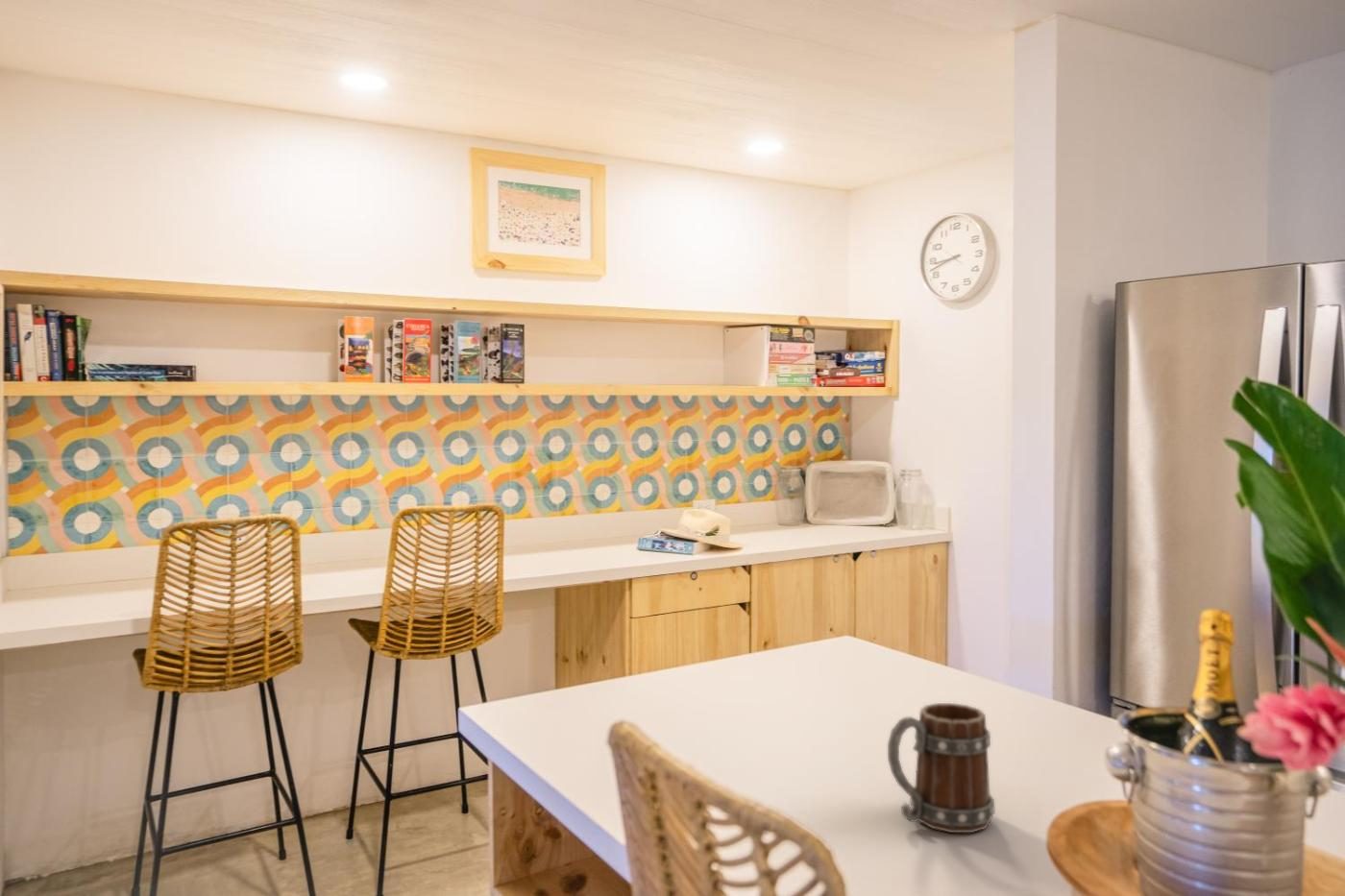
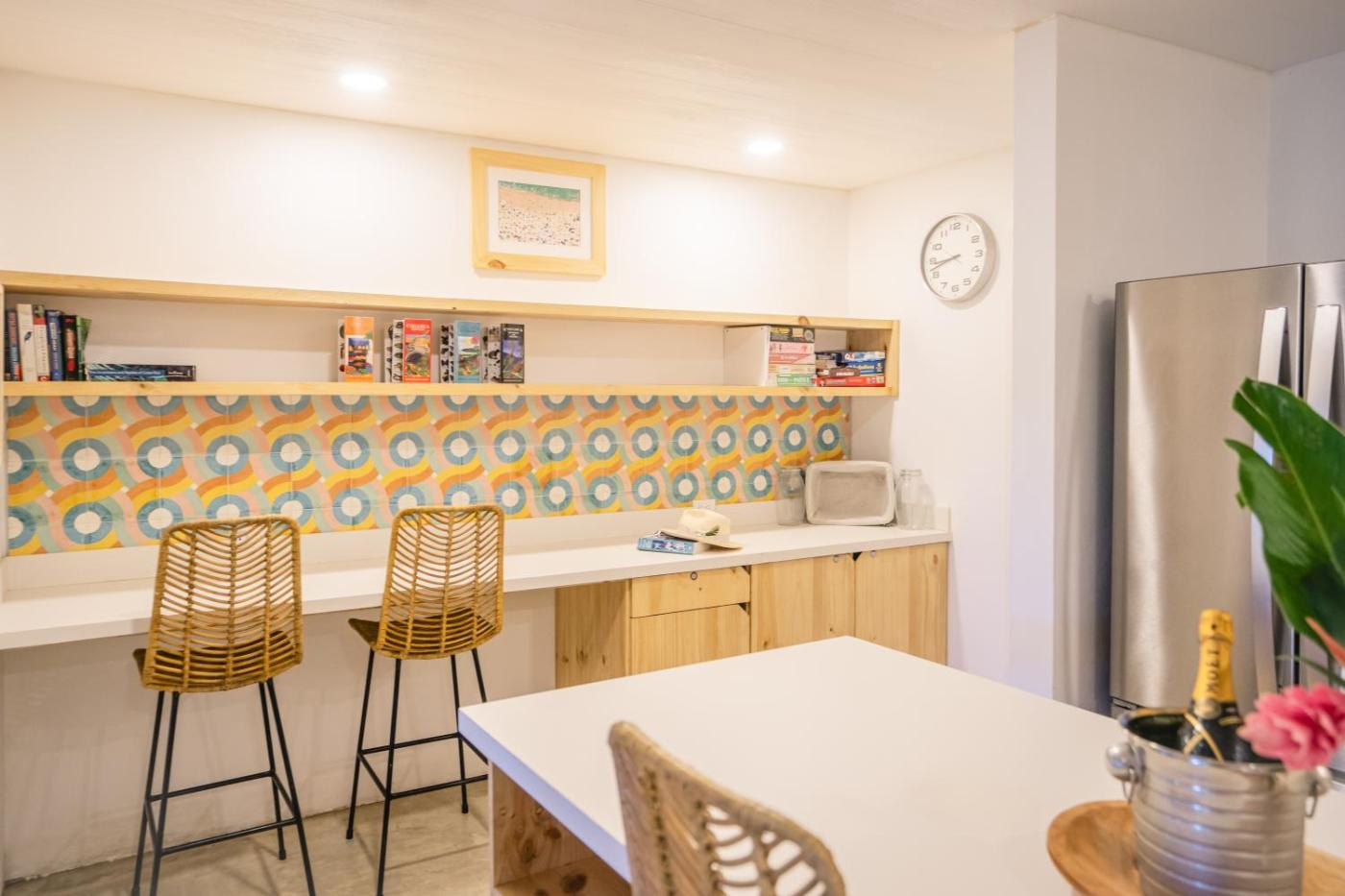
- mug (938, 766)
